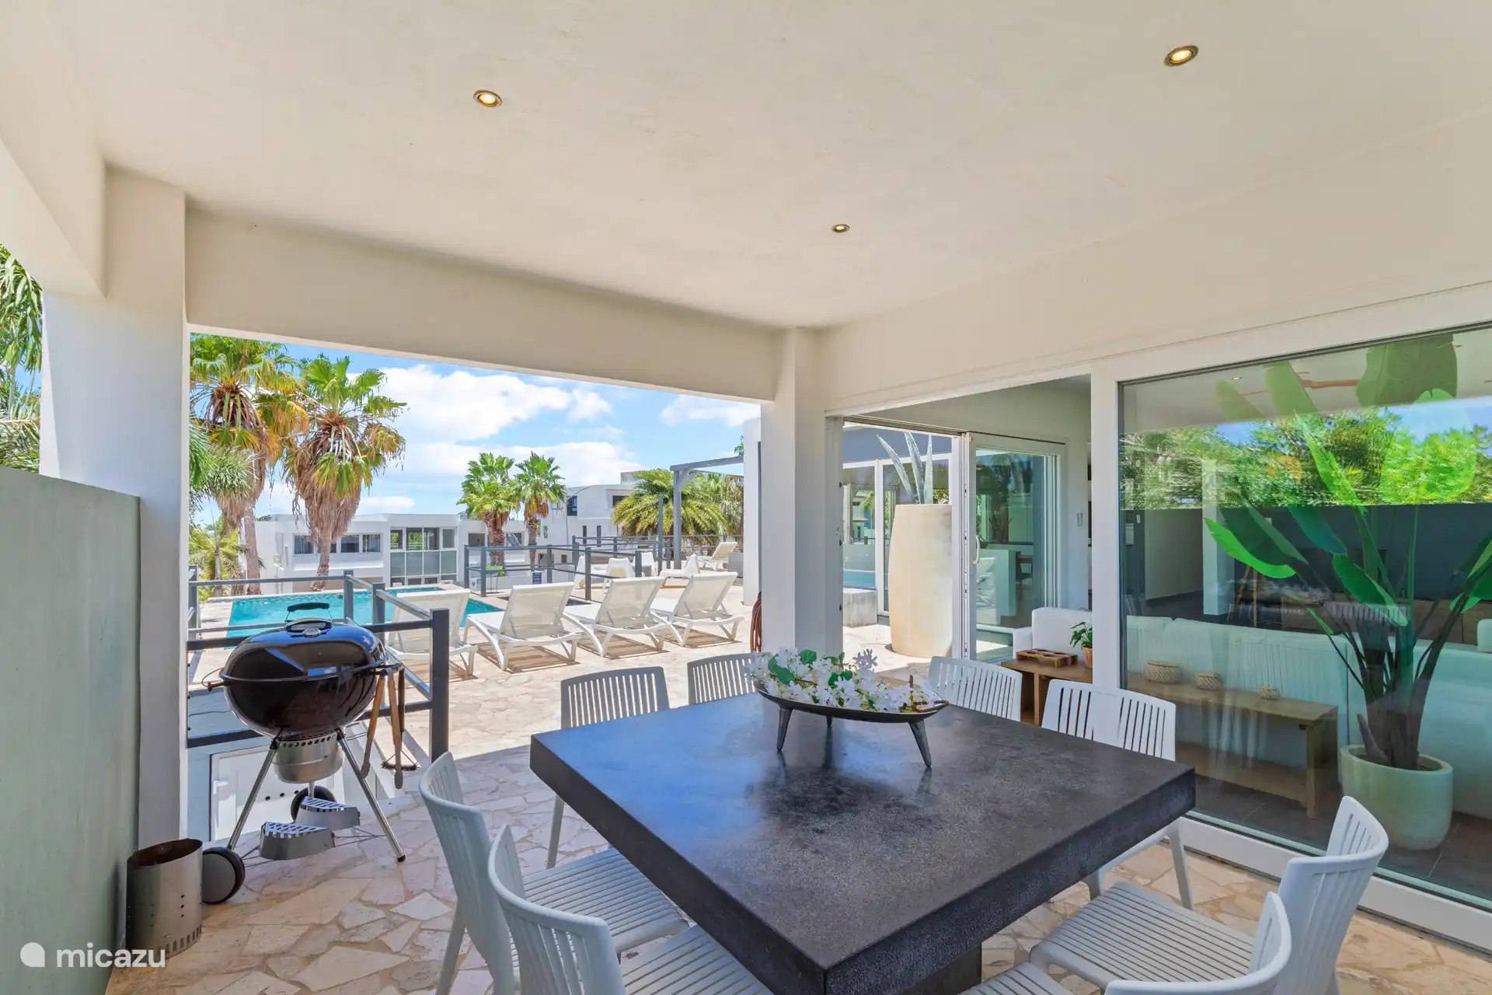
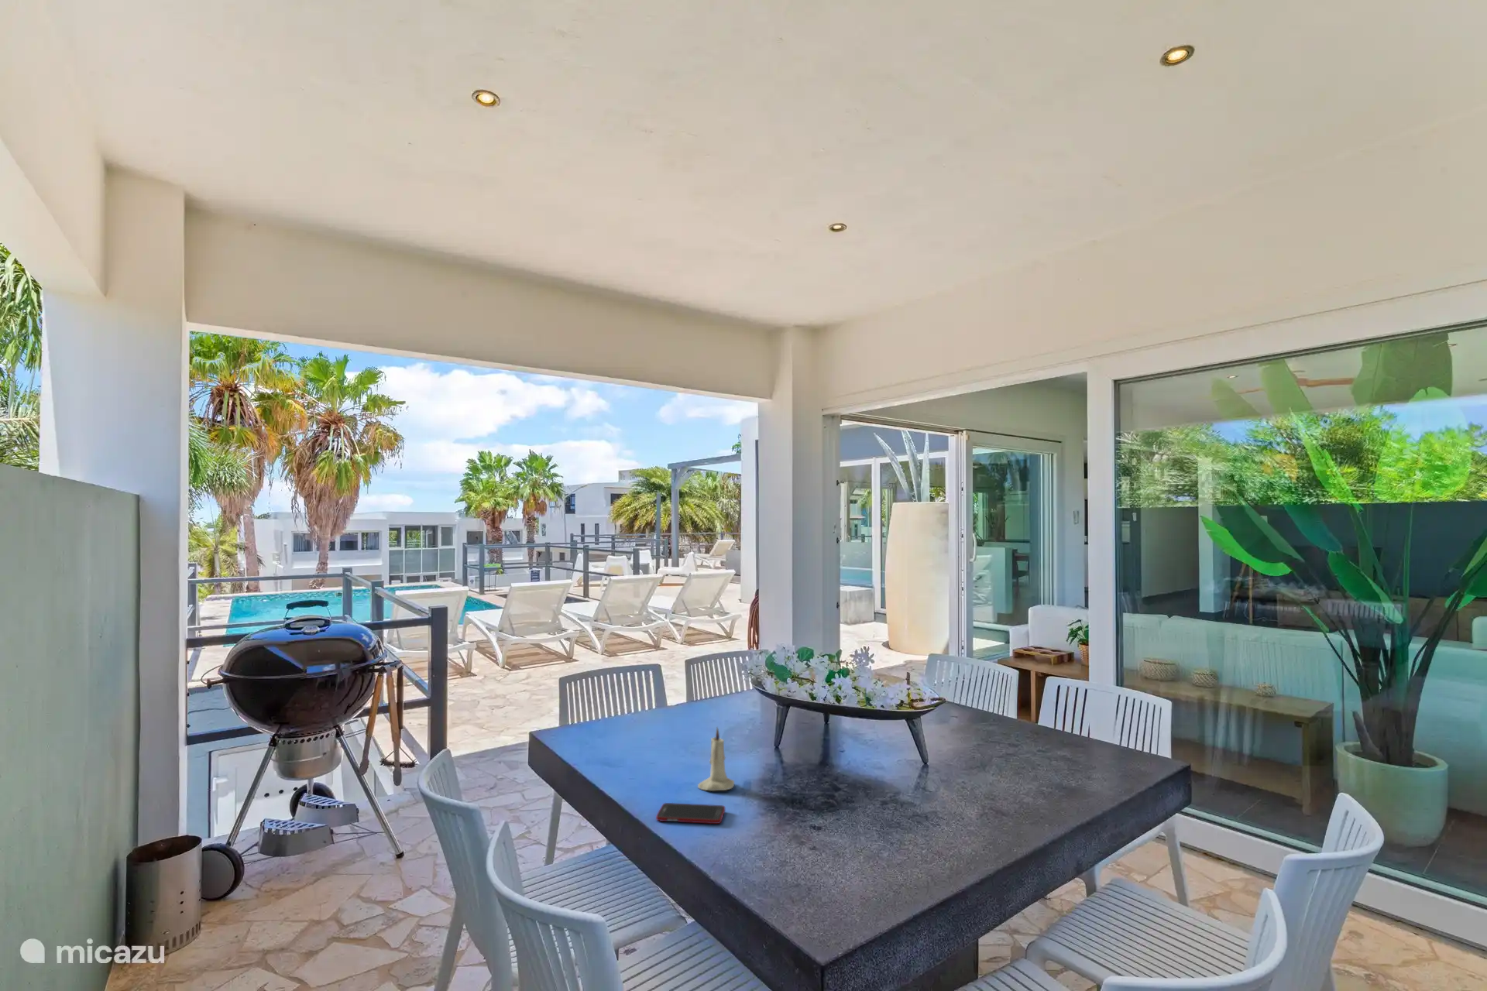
+ candle (716, 757)
+ cell phone (690, 813)
